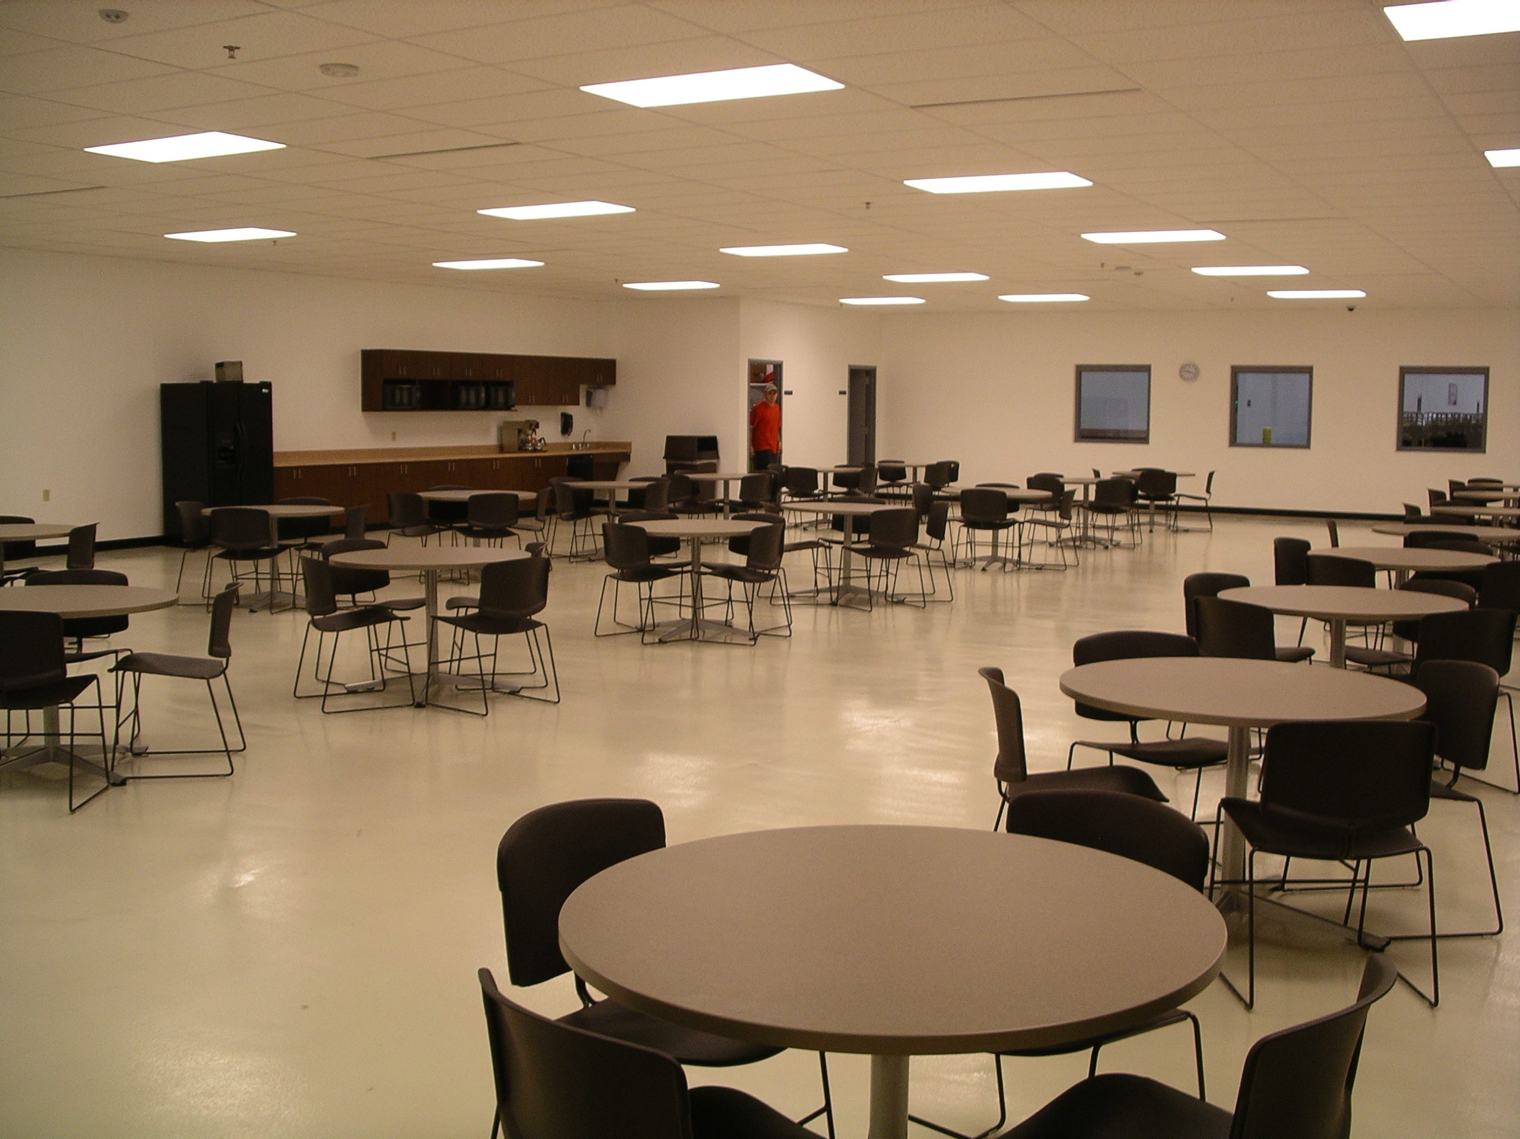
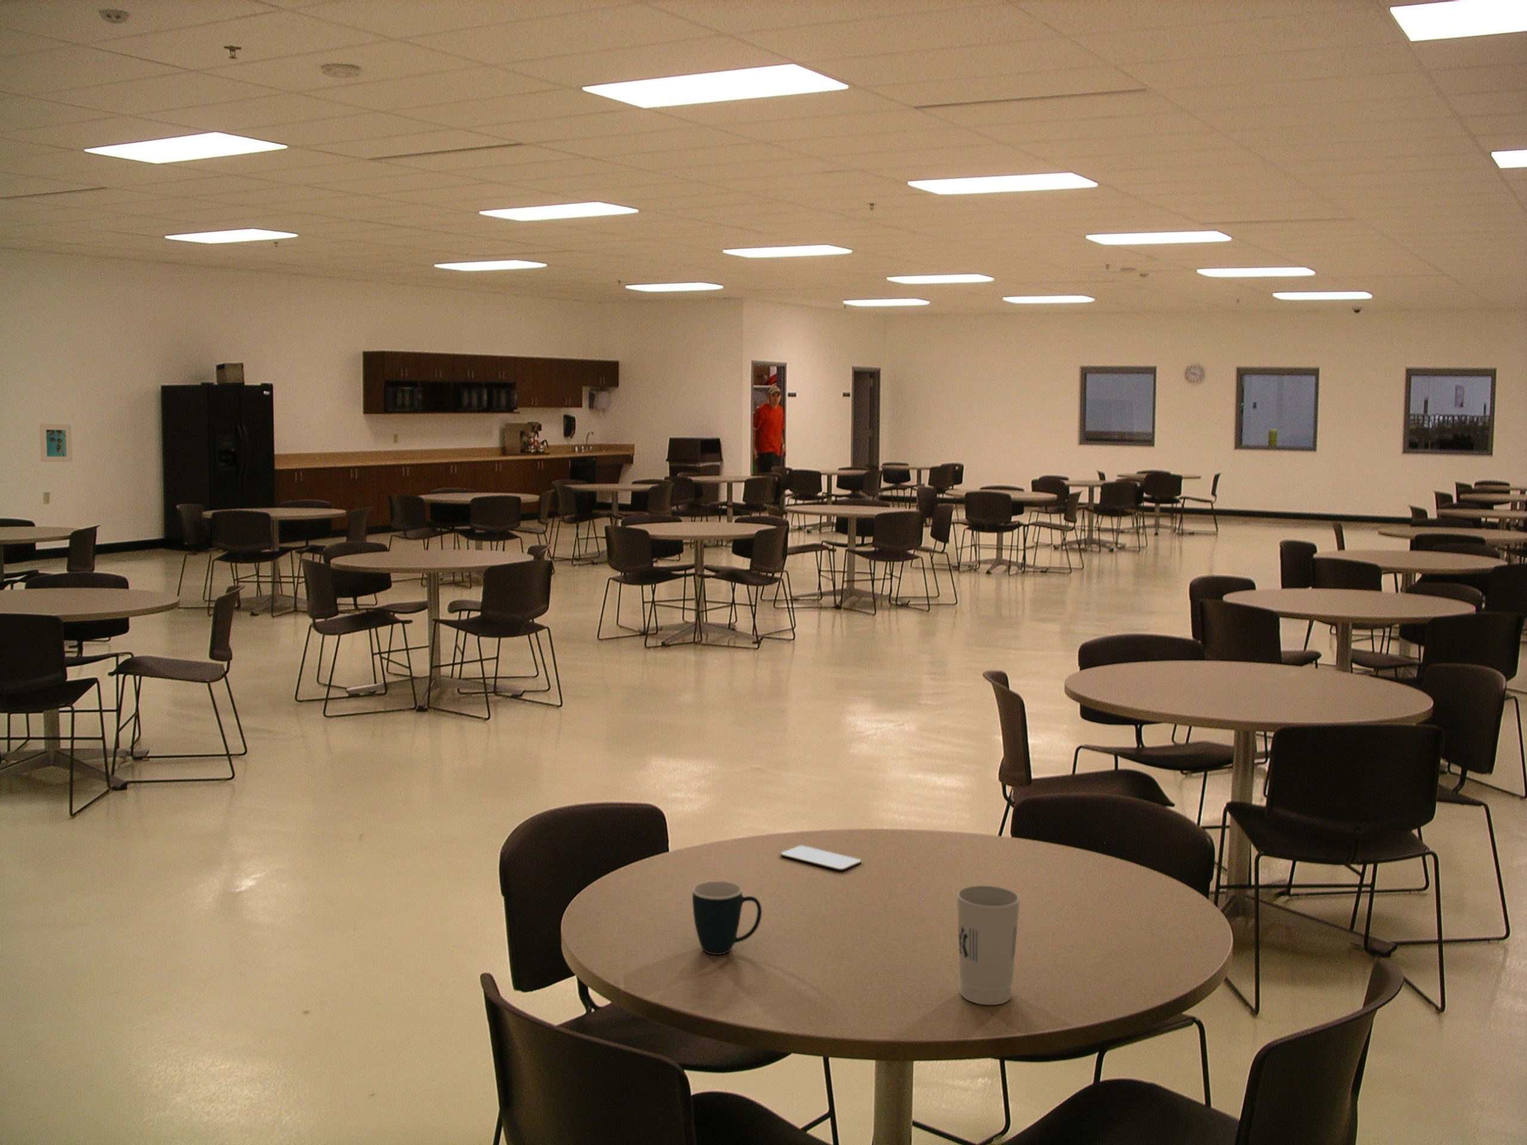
+ smartphone (820, 858)
+ mug (726, 920)
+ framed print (57, 443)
+ cup (987, 945)
